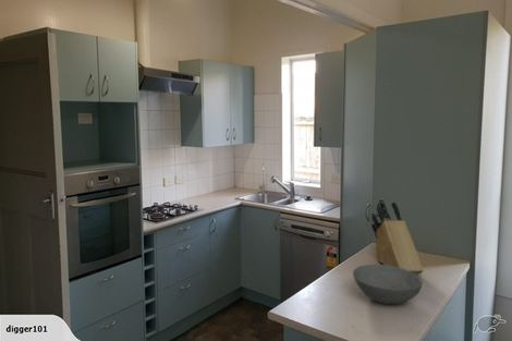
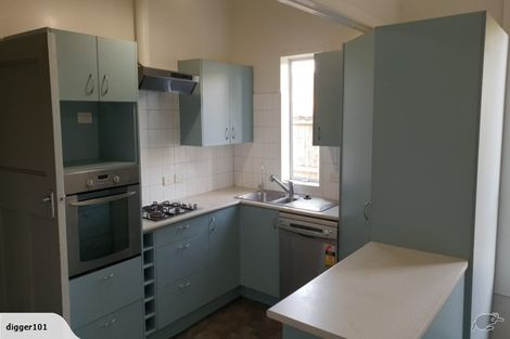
- knife block (394, 233)
- bowl (386, 287)
